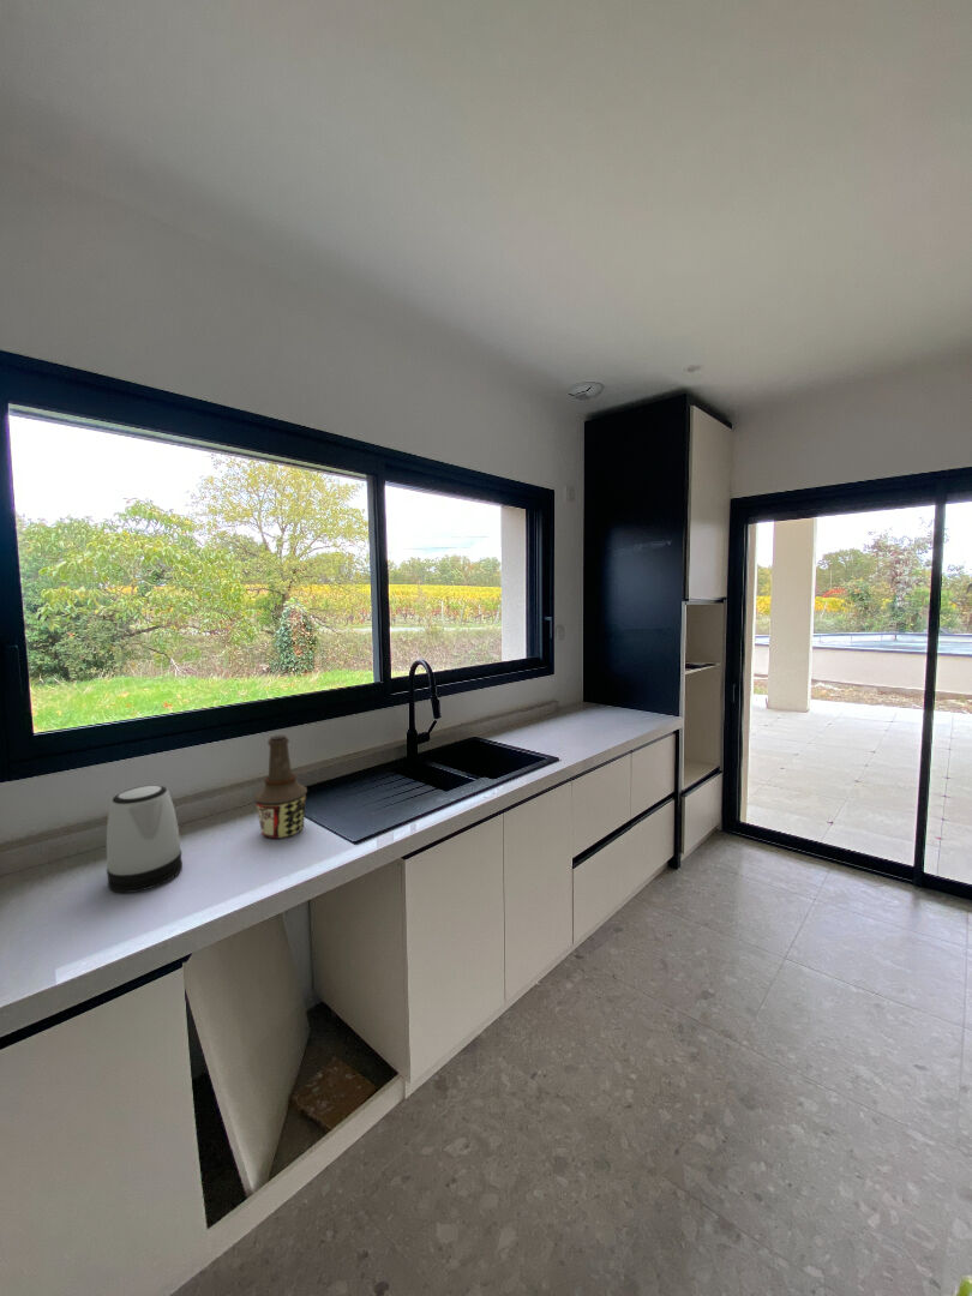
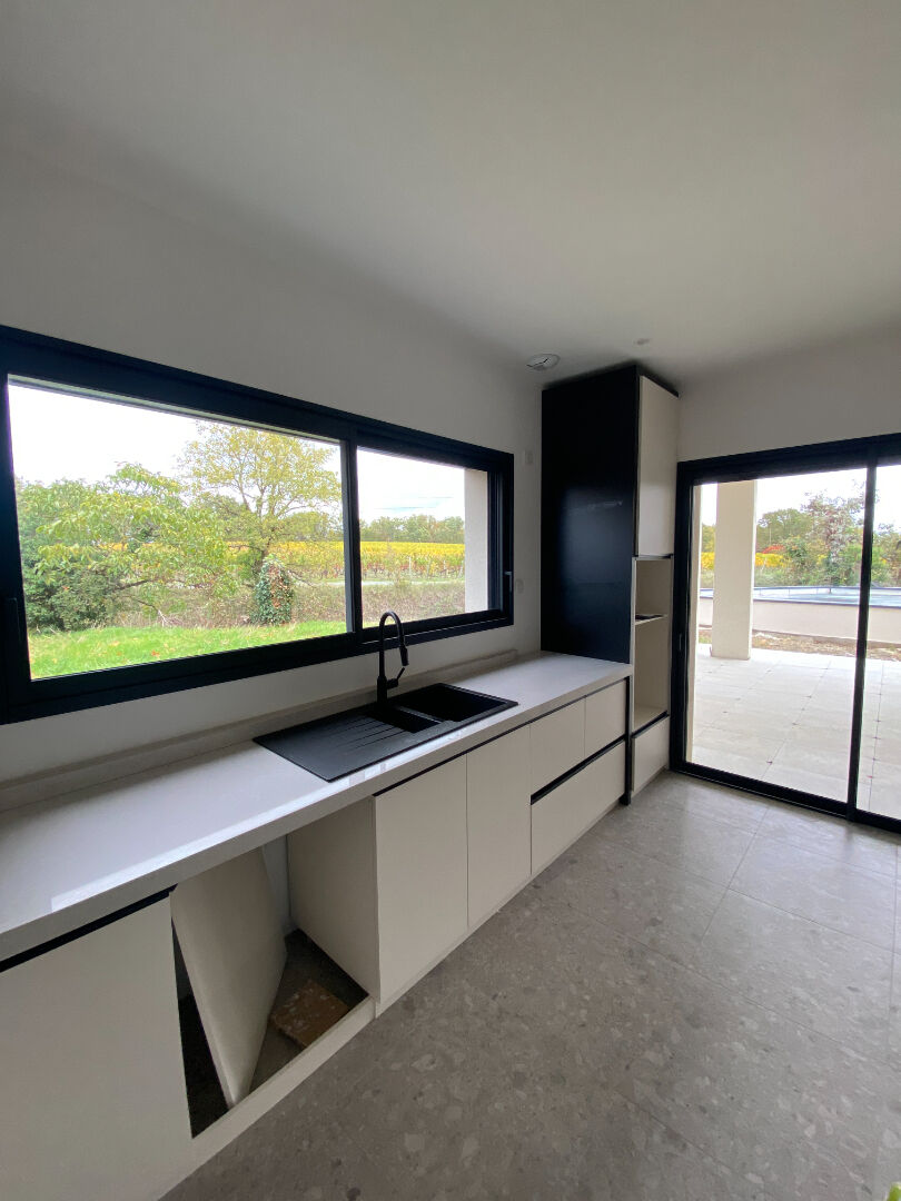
- bottle (280, 782)
- kettle (140, 830)
